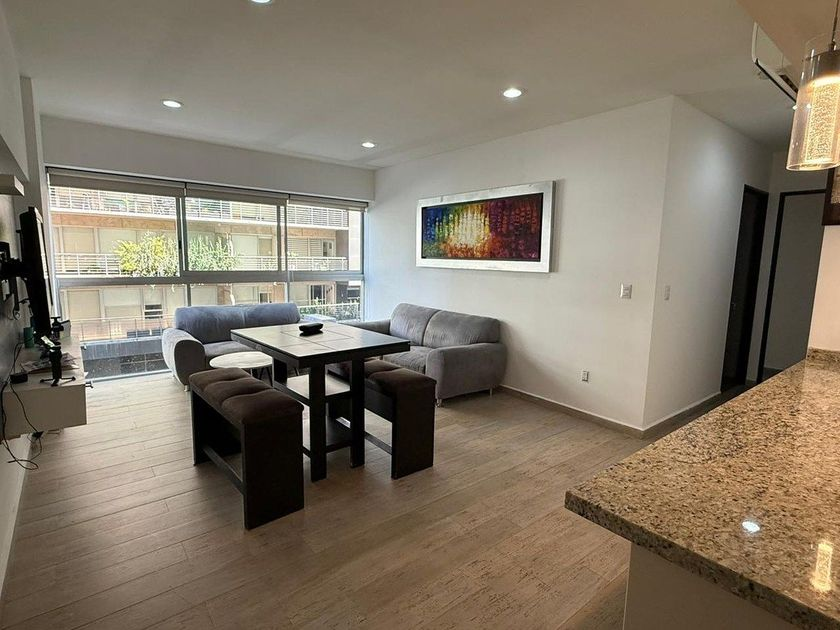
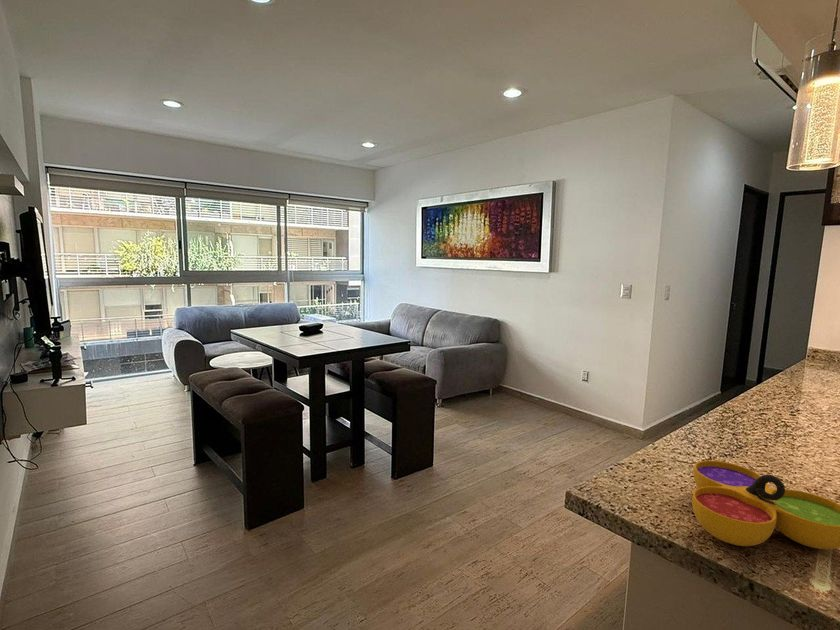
+ decorative bowl (749, 500)
